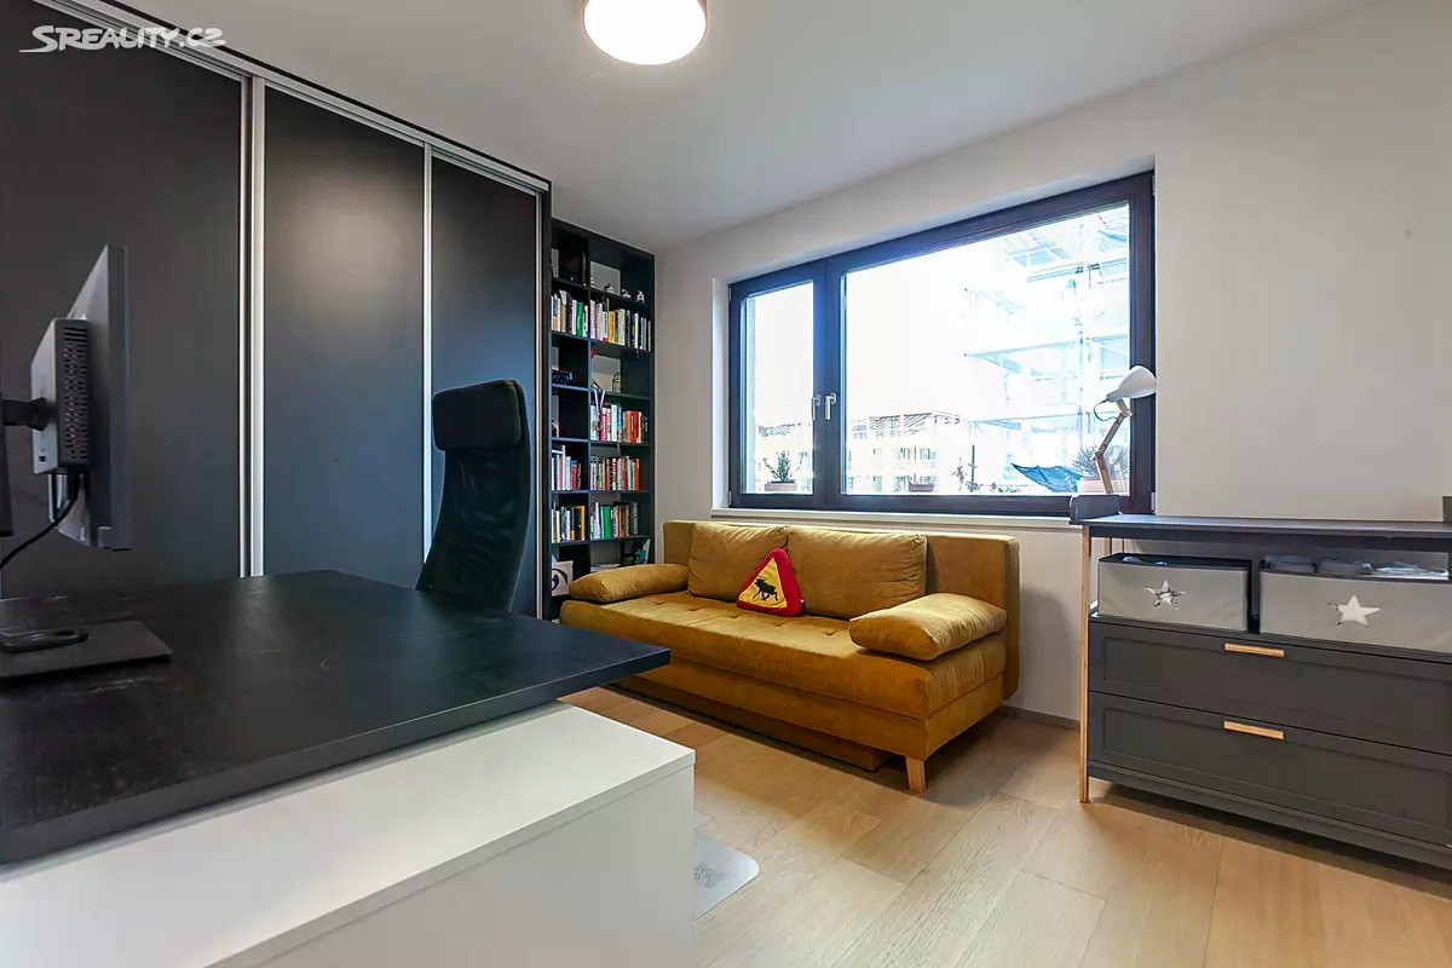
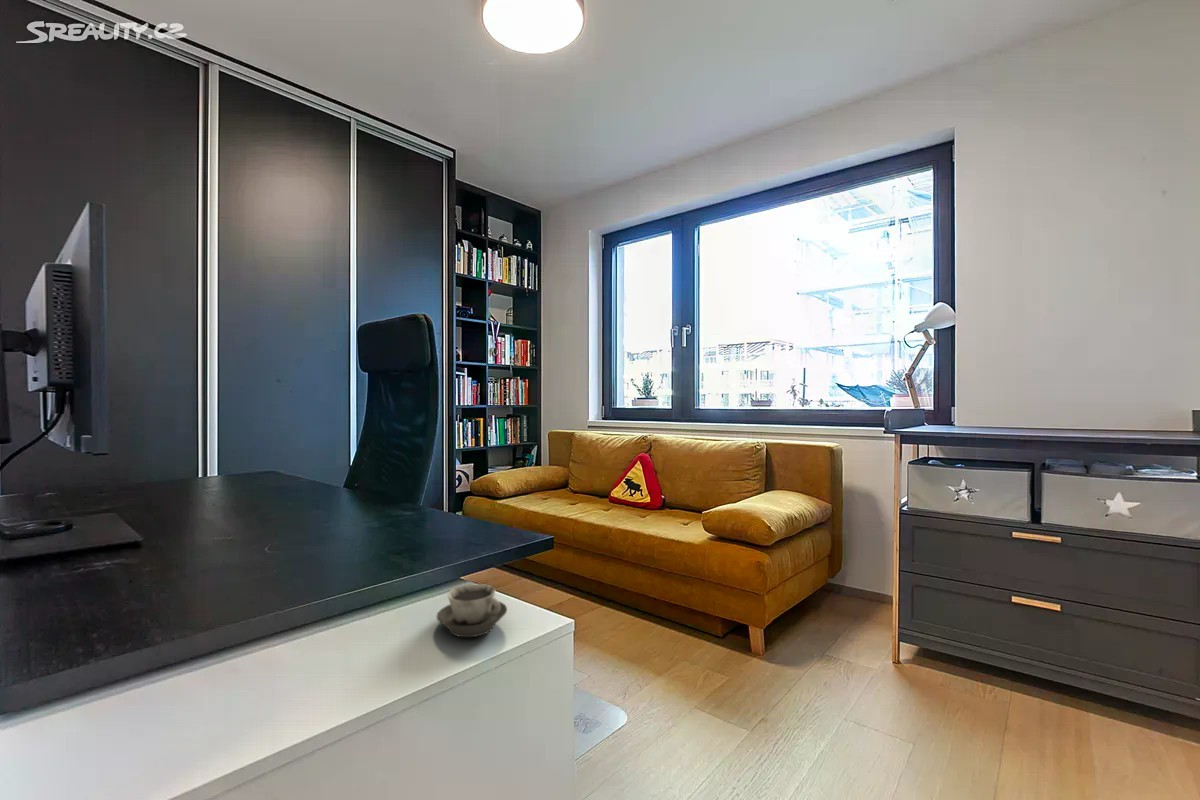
+ cup (472, 609)
